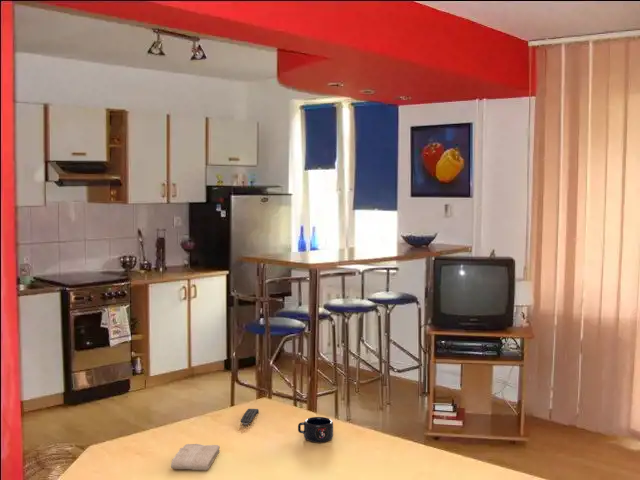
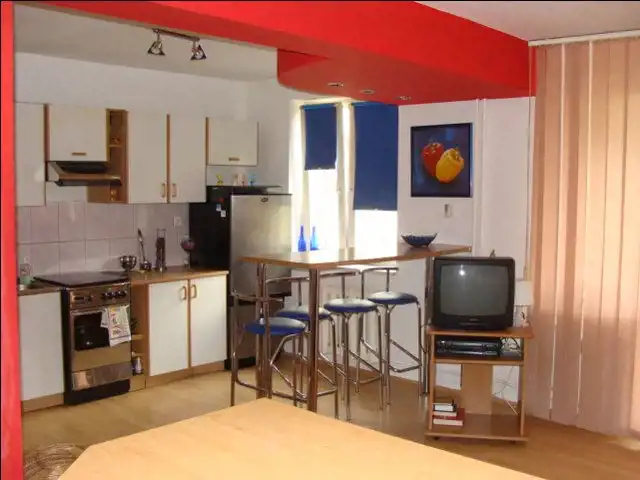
- washcloth (196, 456)
- mug (315, 429)
- remote control (249, 416)
